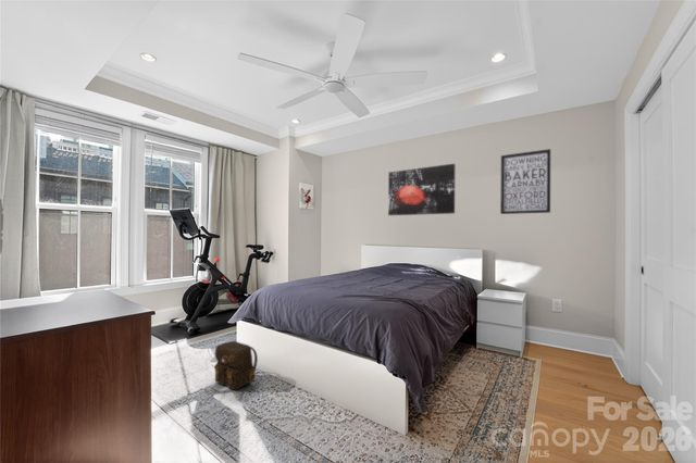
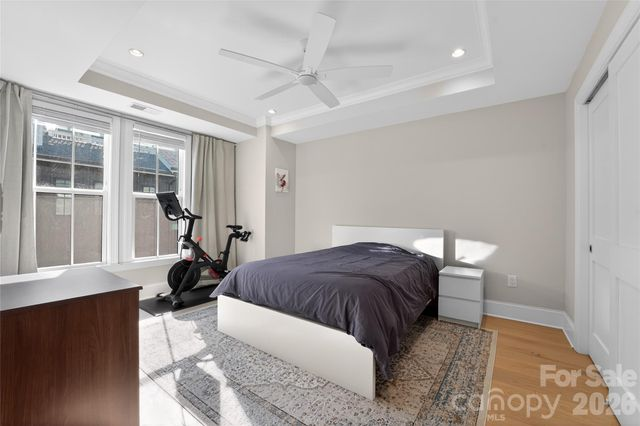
- wall art (419, 191)
- backpack (236, 362)
- wall art (524, 183)
